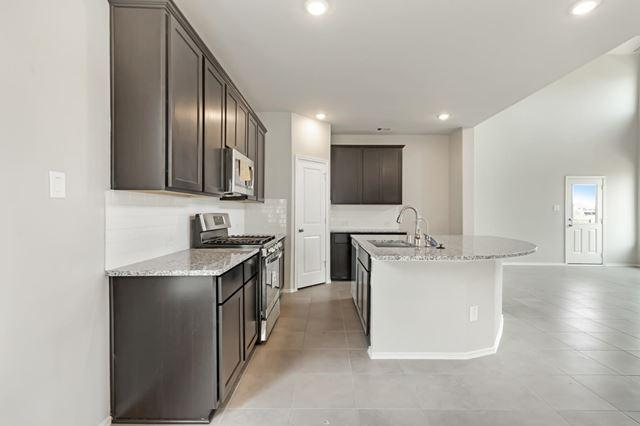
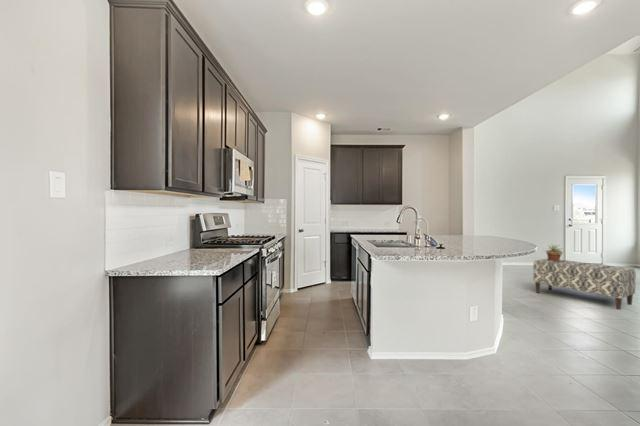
+ potted plant (552, 252)
+ bench (580, 281)
